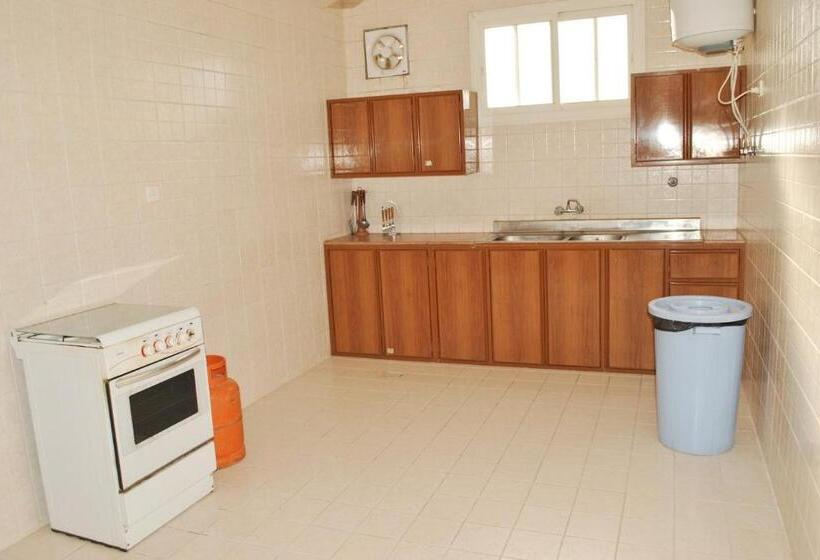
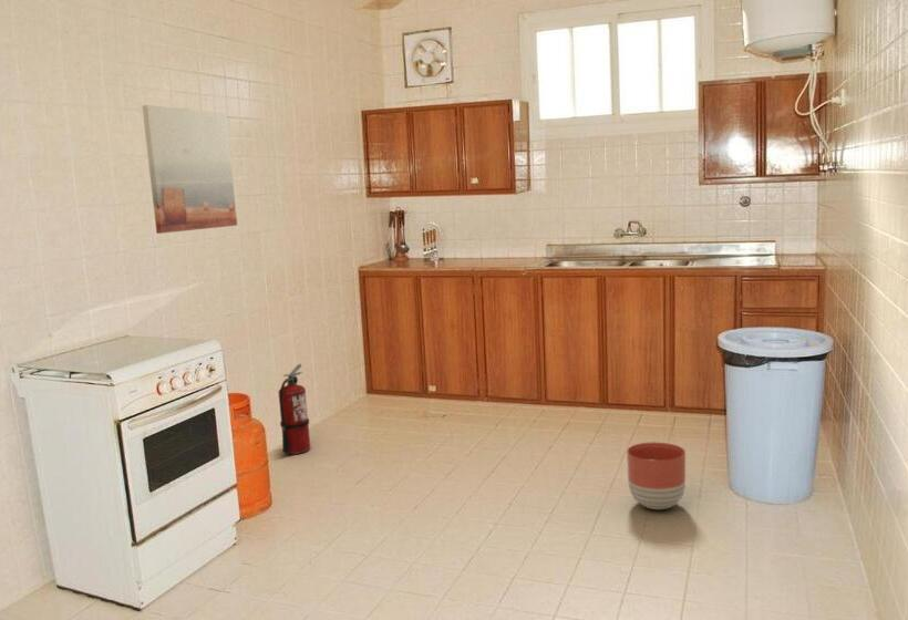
+ fire extinguisher (292, 409)
+ planter (656, 478)
+ wall art (193, 169)
